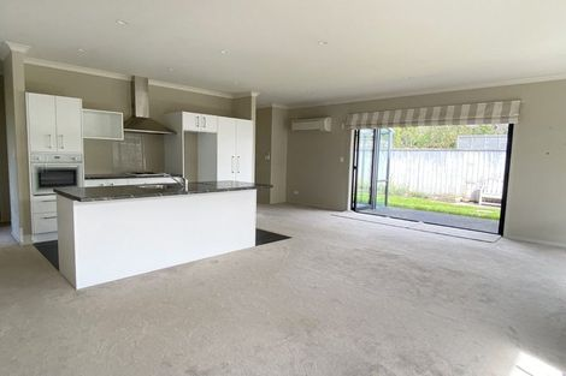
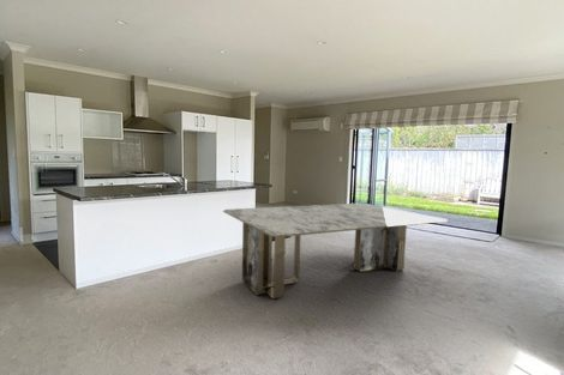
+ dining table (330, 231)
